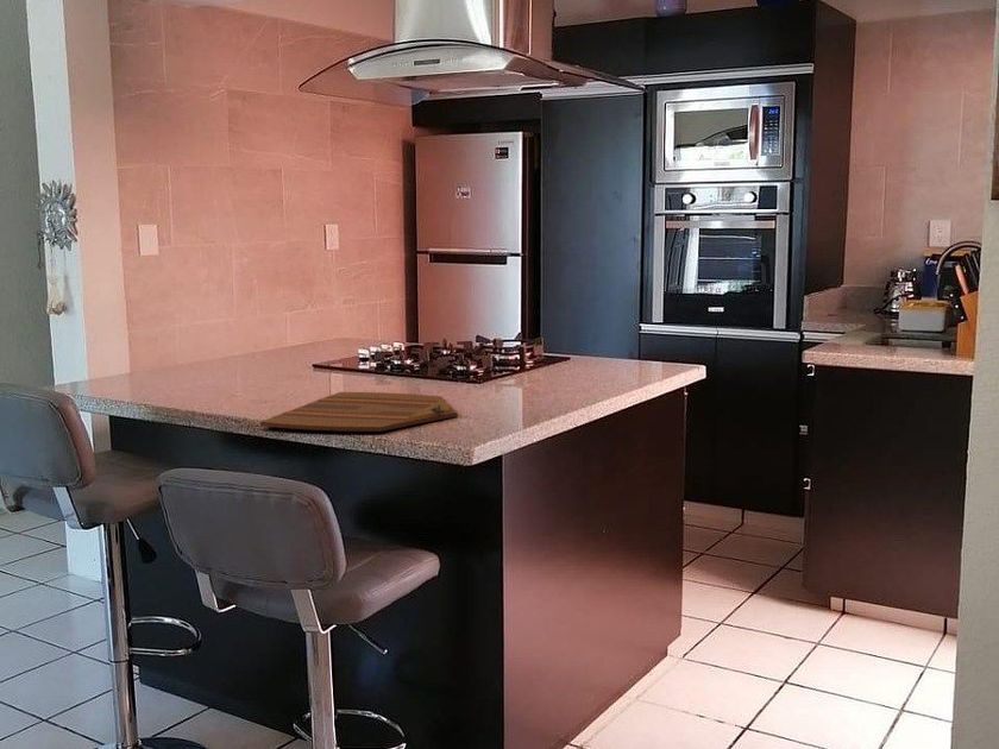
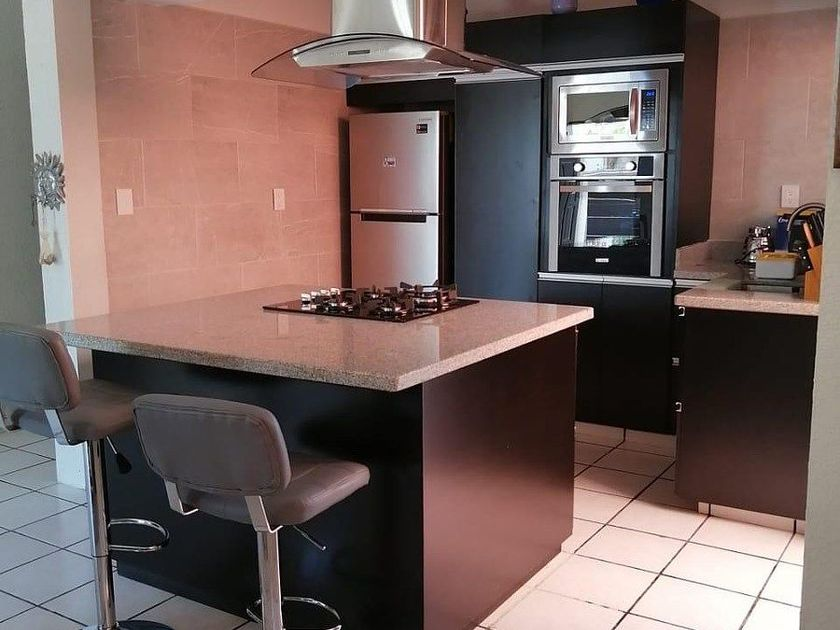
- cutting board (378, 408)
